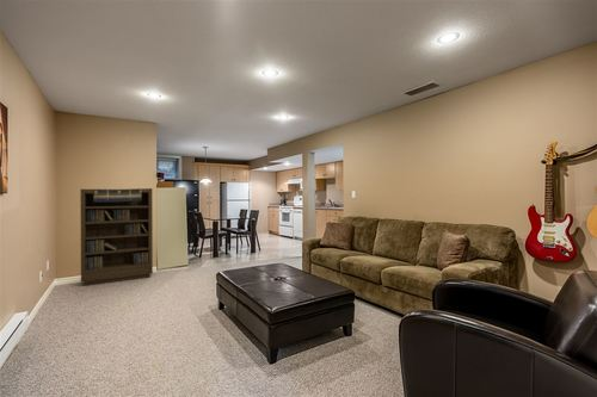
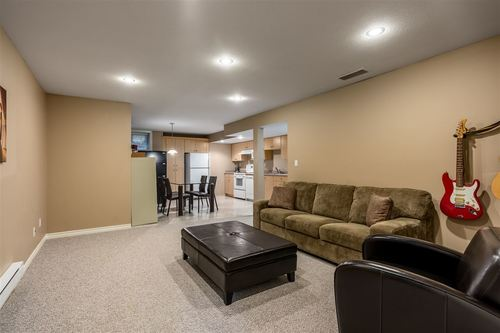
- bookcase (118, 234)
